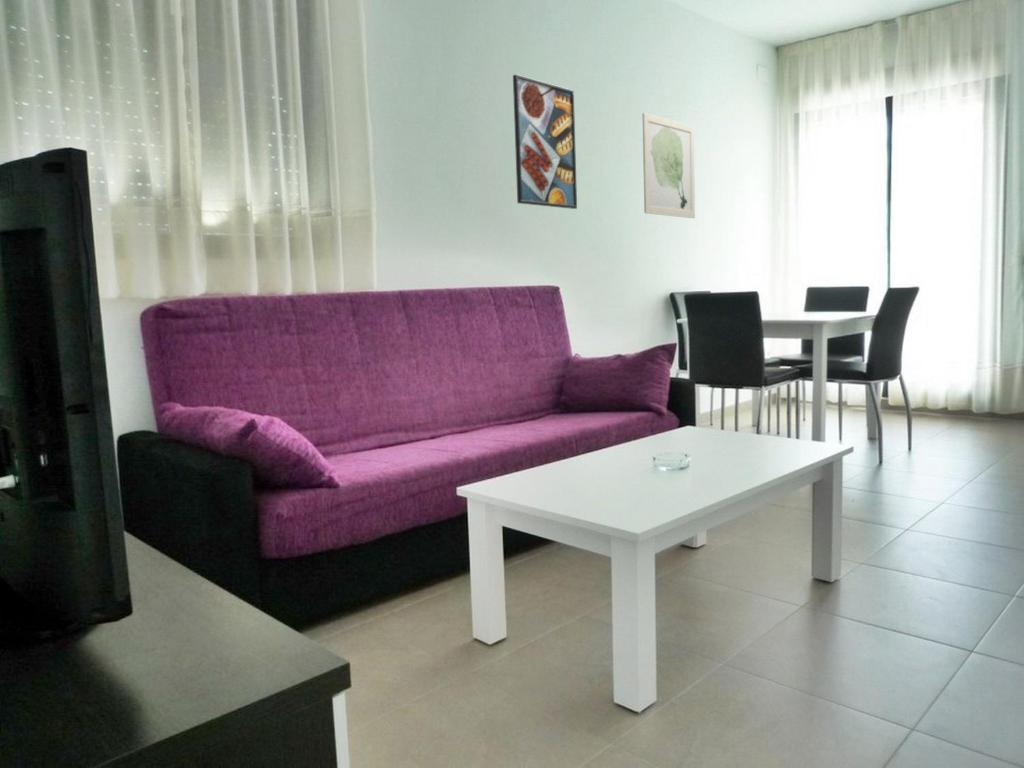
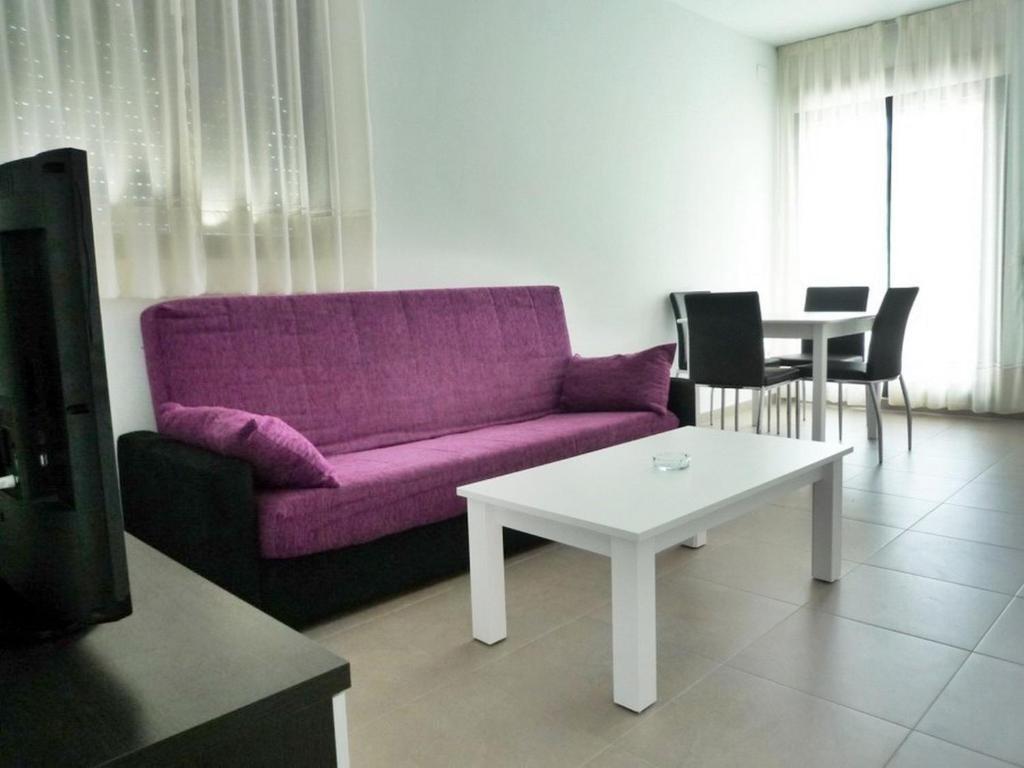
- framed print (546, 145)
- wall art (670, 168)
